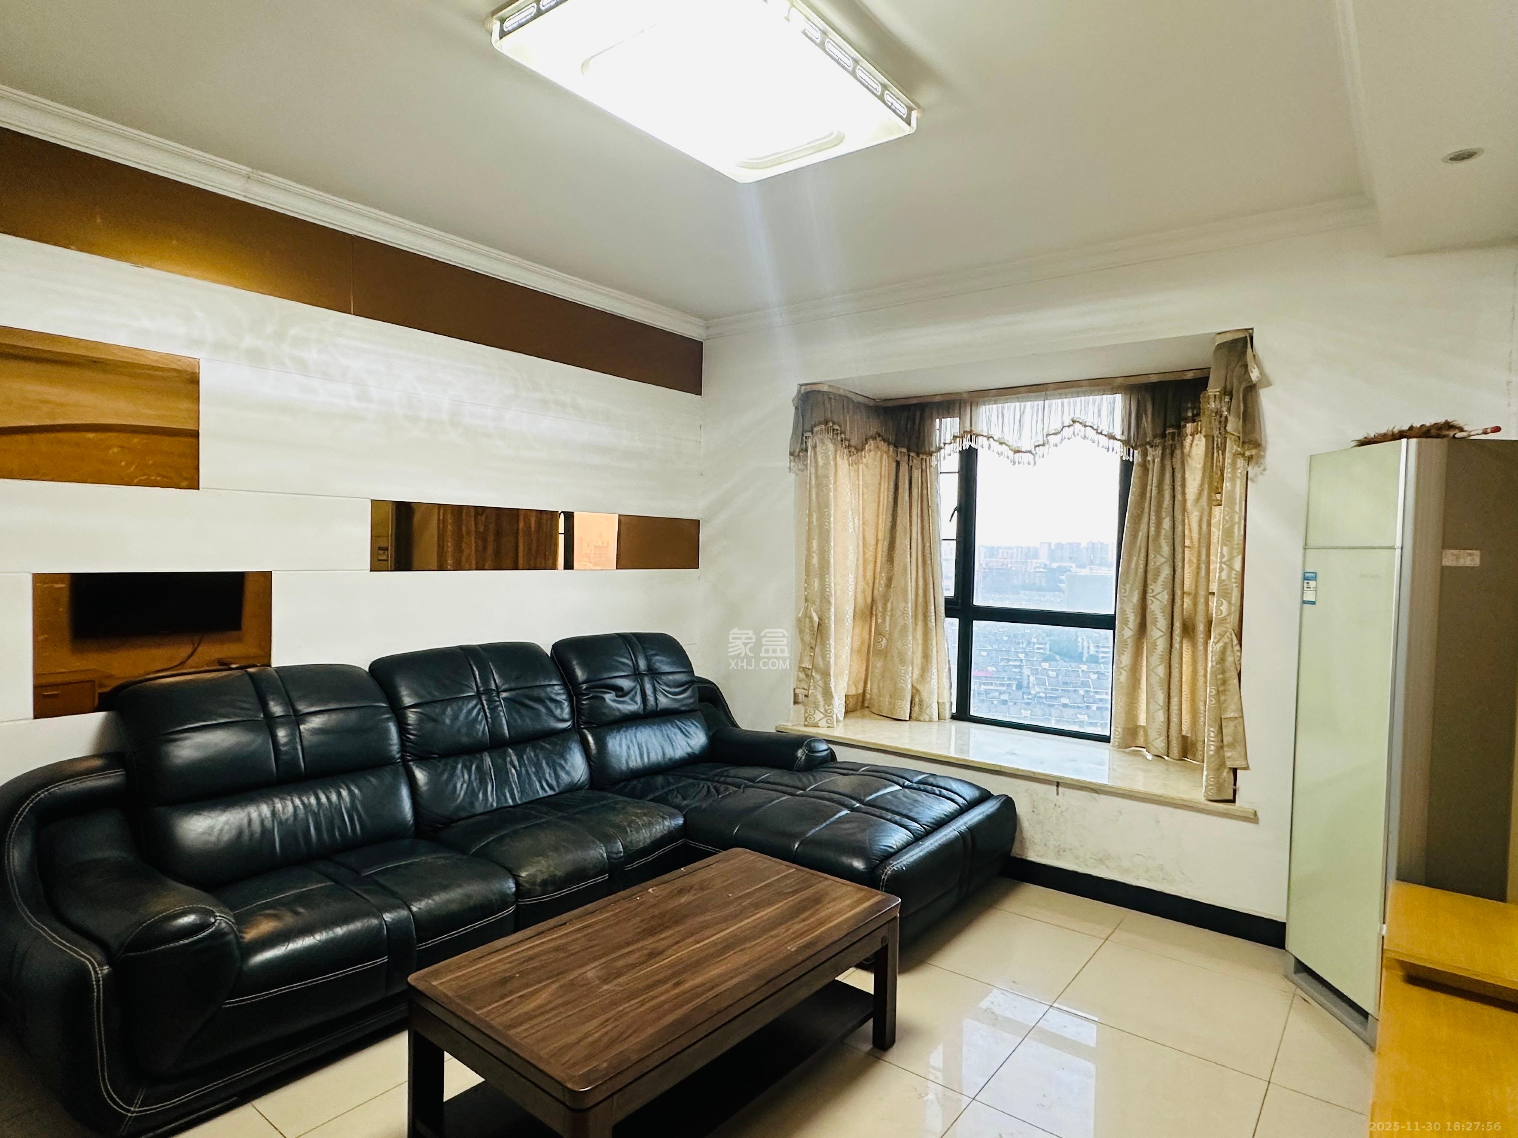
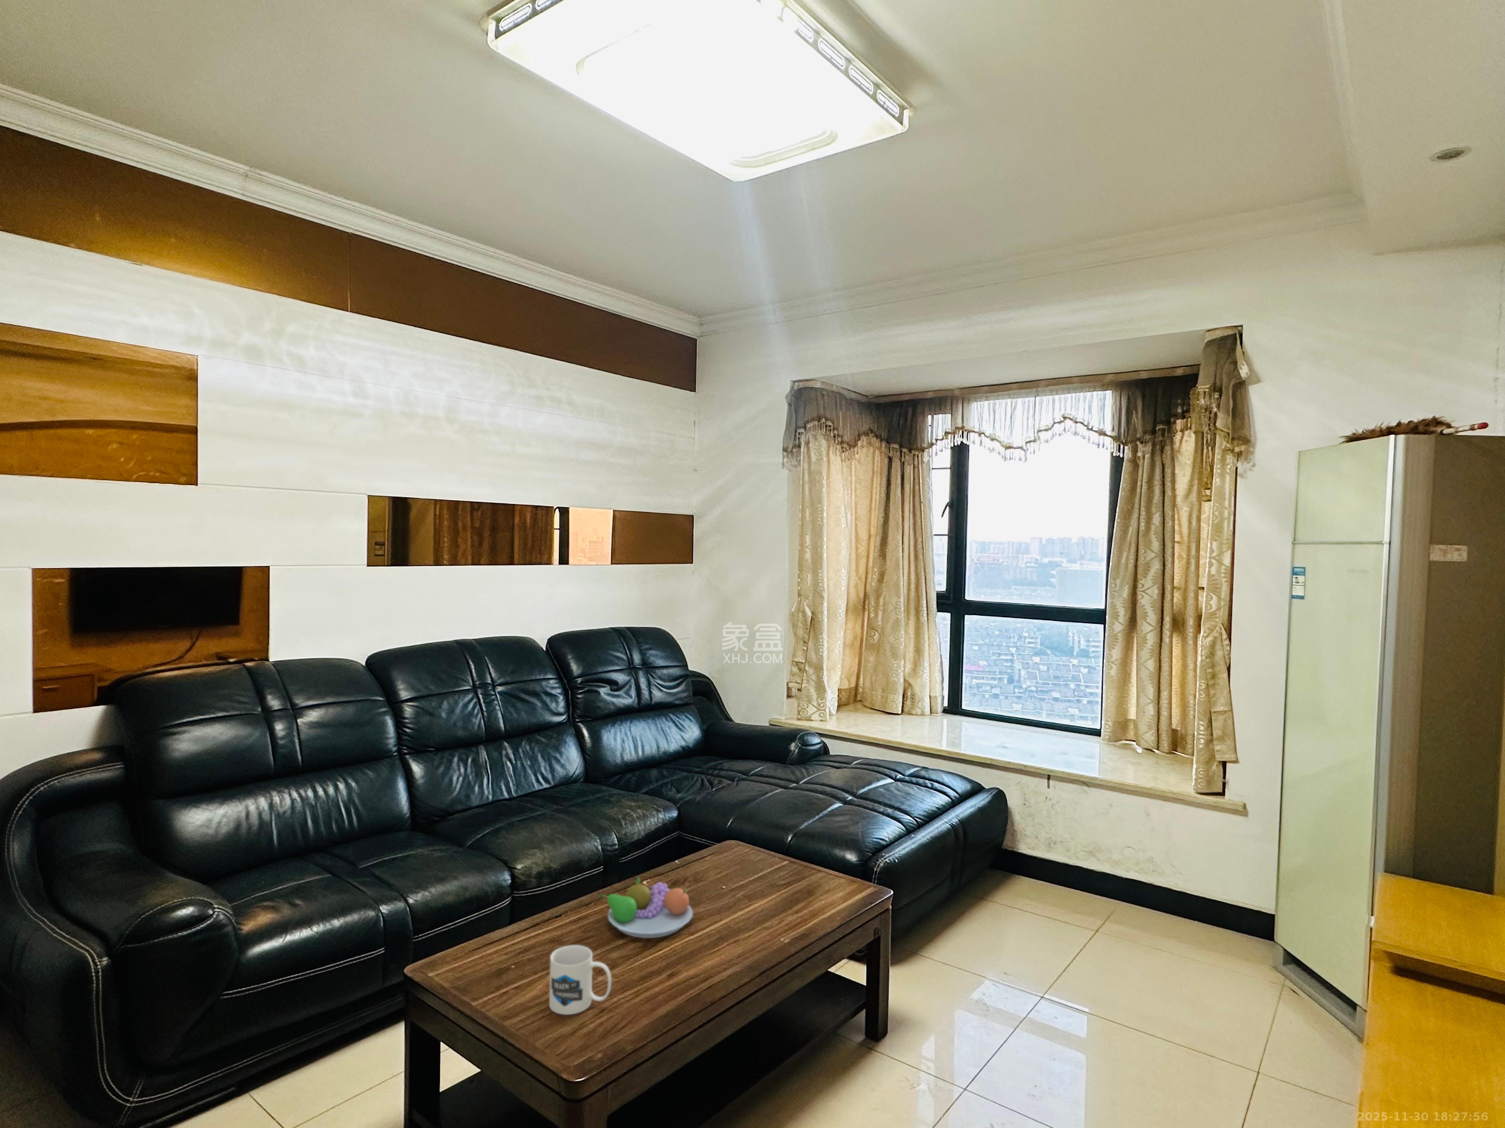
+ mug (577, 980)
+ fruit bowl (647, 904)
